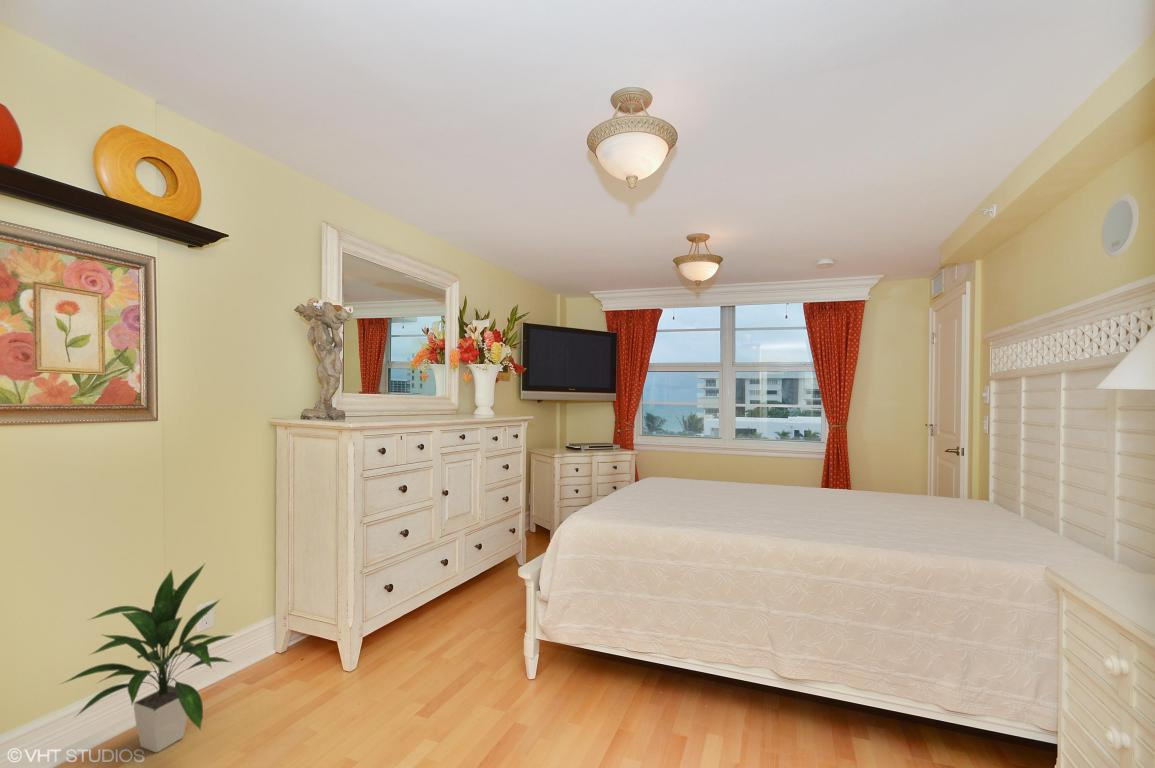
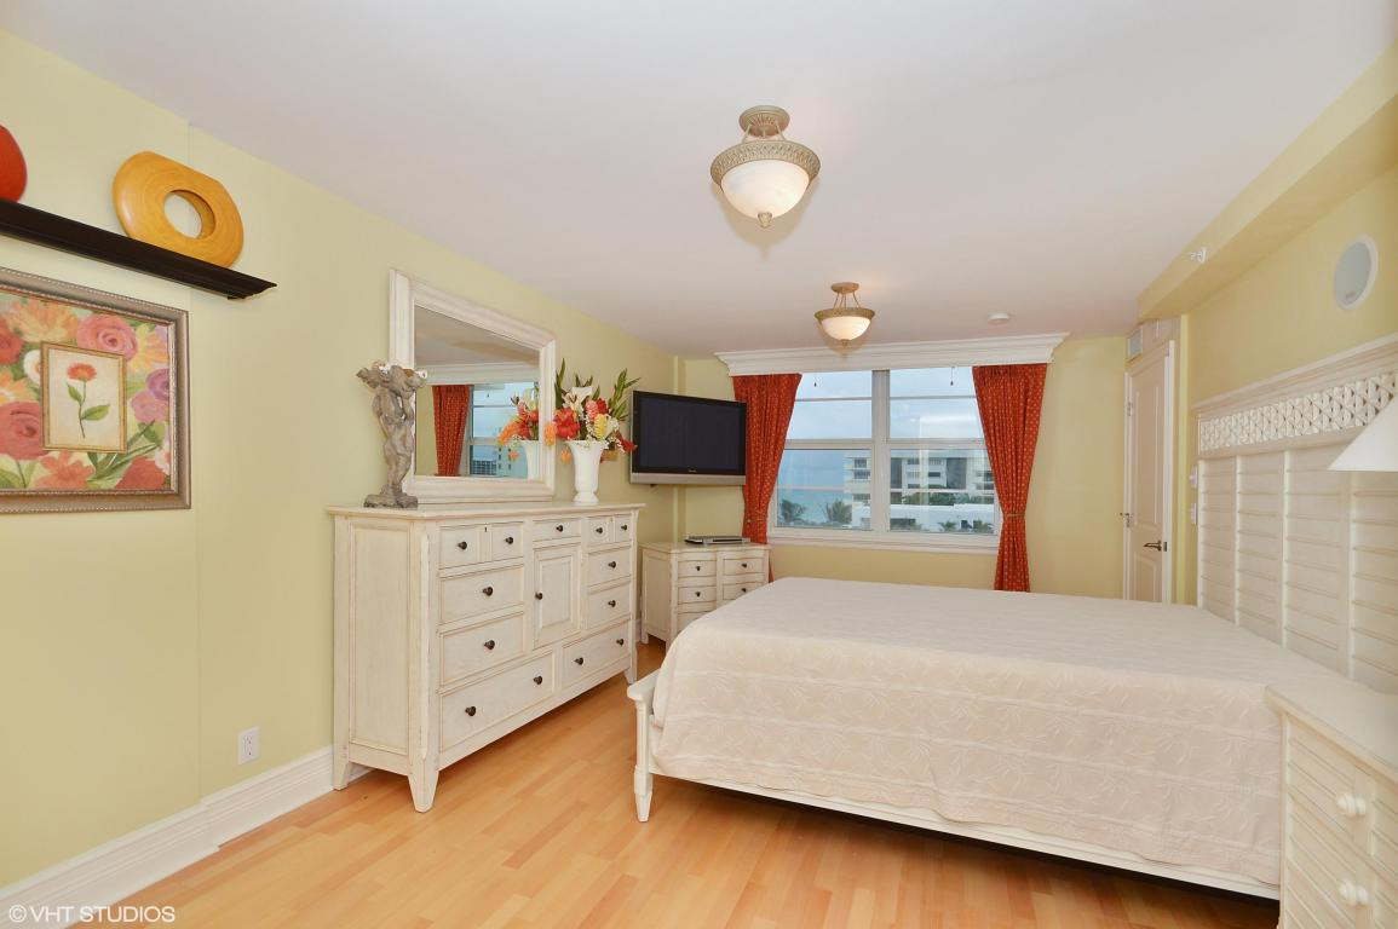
- indoor plant (161, 660)
